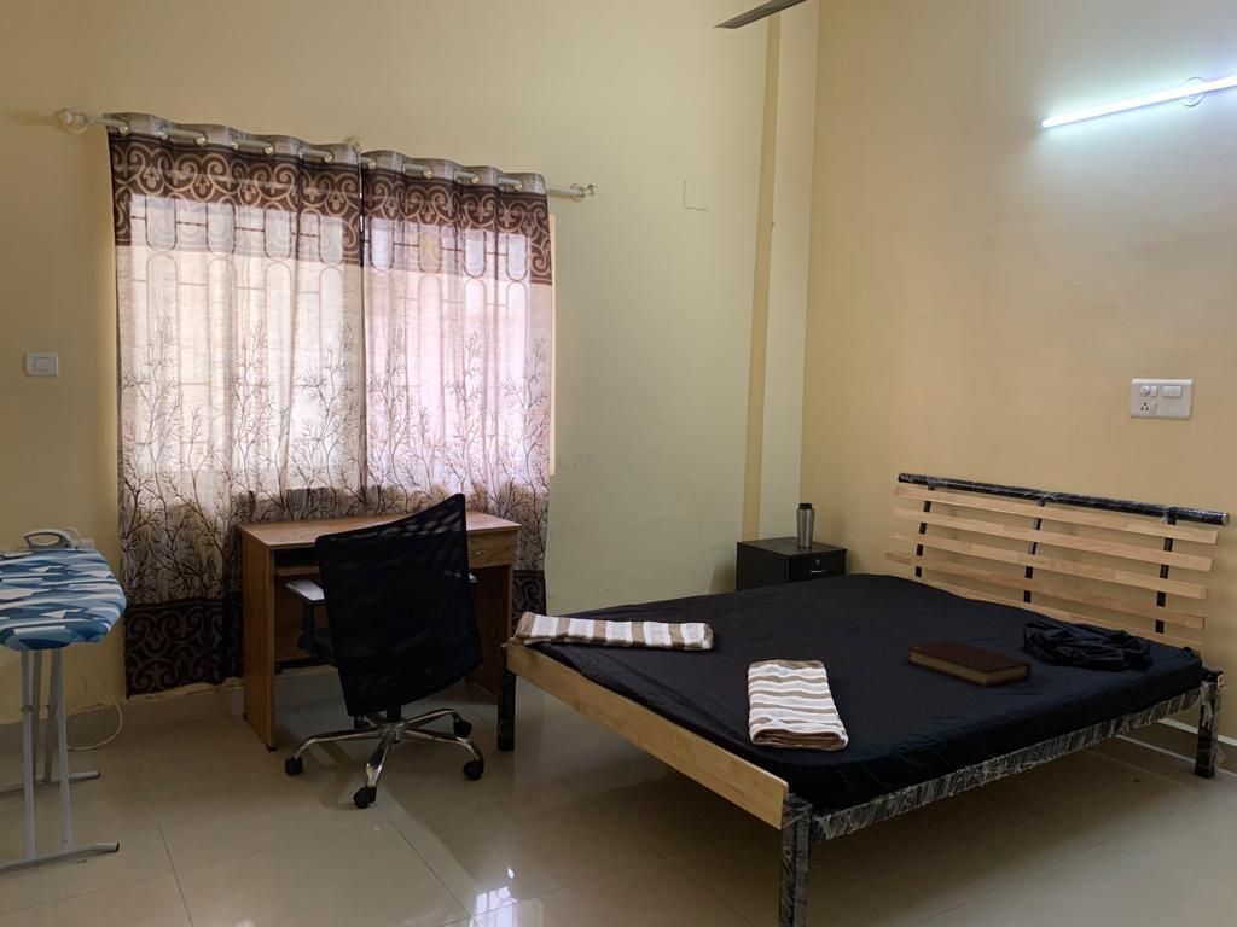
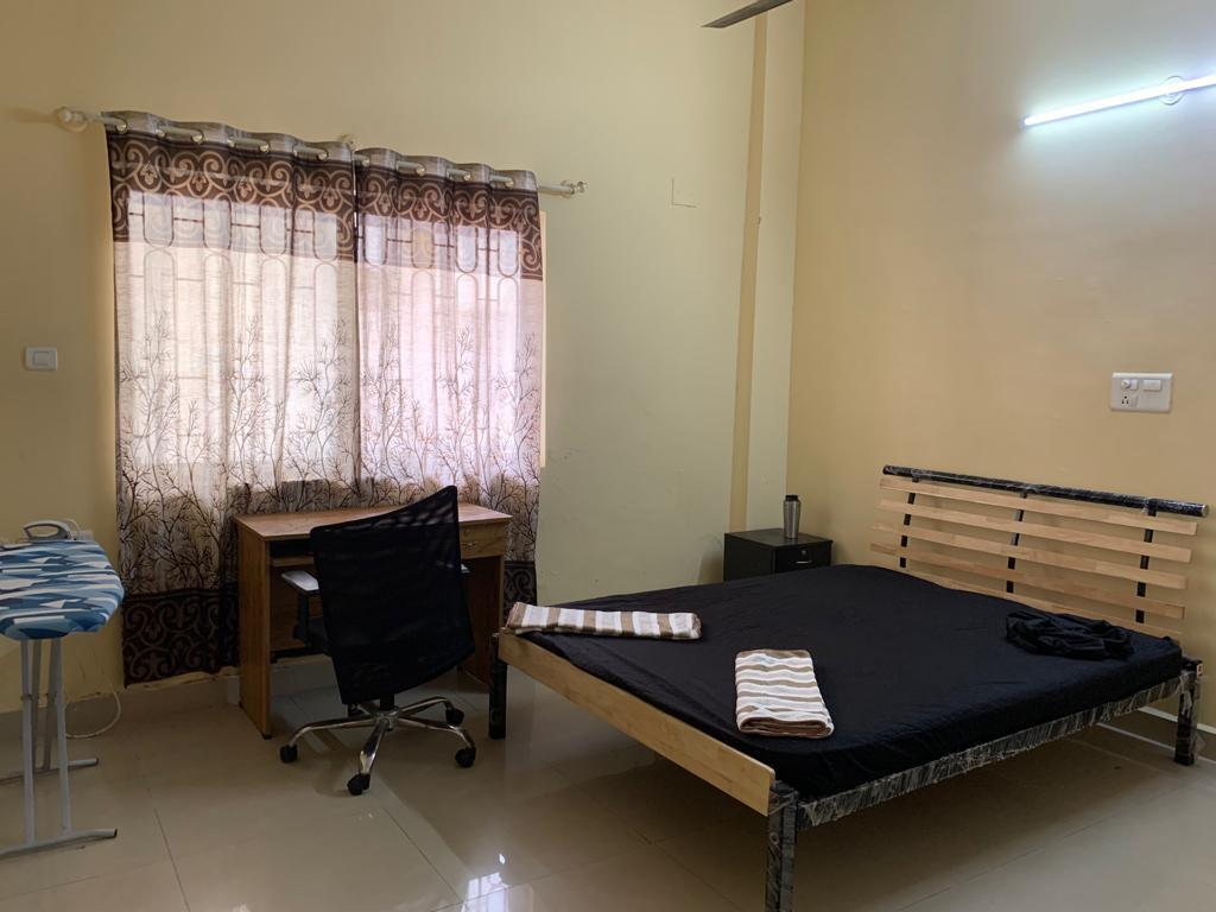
- book (966, 661)
